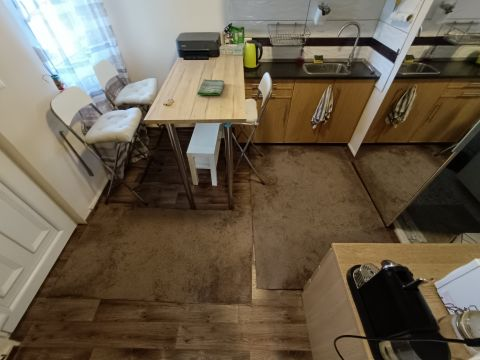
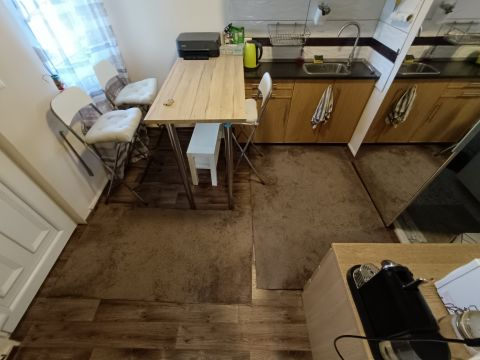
- dish towel (211, 86)
